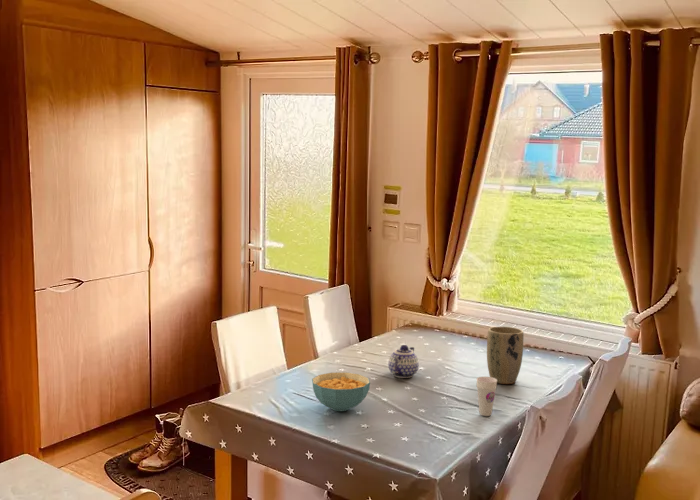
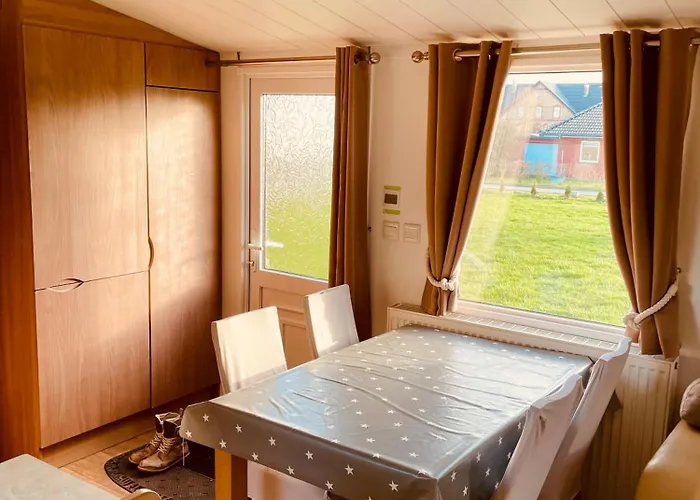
- plant pot (504, 355)
- cup (486, 396)
- teapot (403, 360)
- cereal bowl (340, 394)
